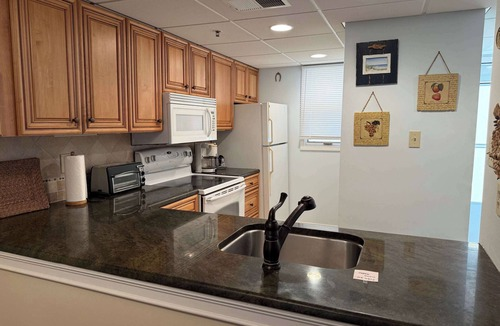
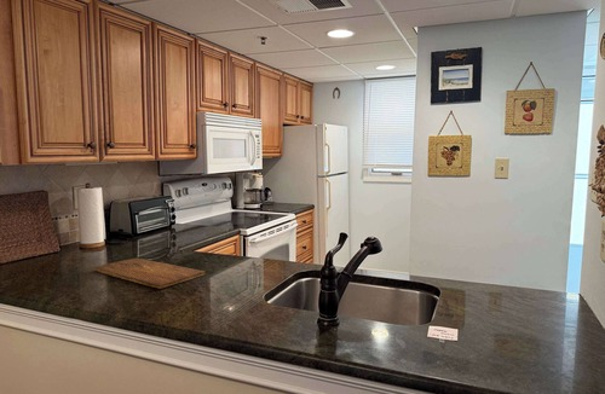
+ cutting board (146, 271)
